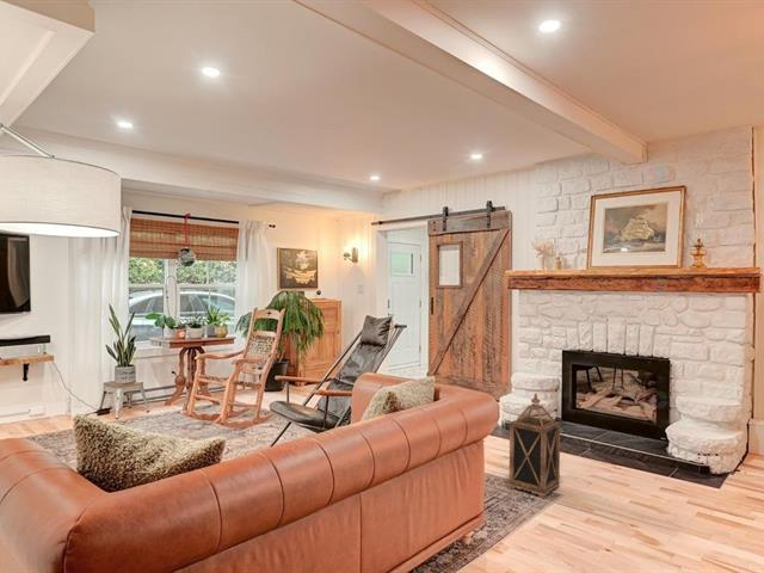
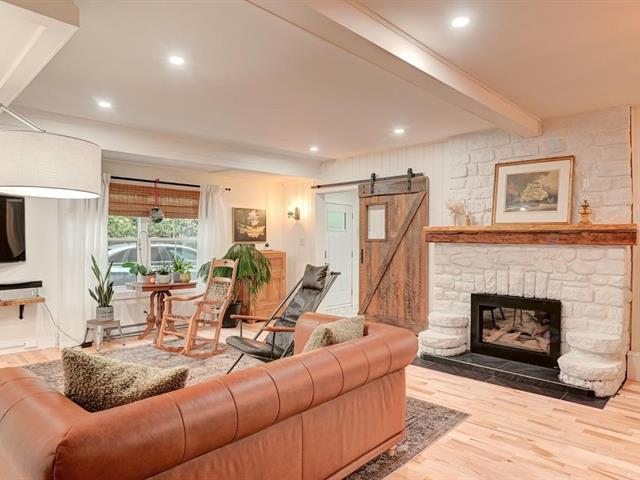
- lantern (535, 439)
